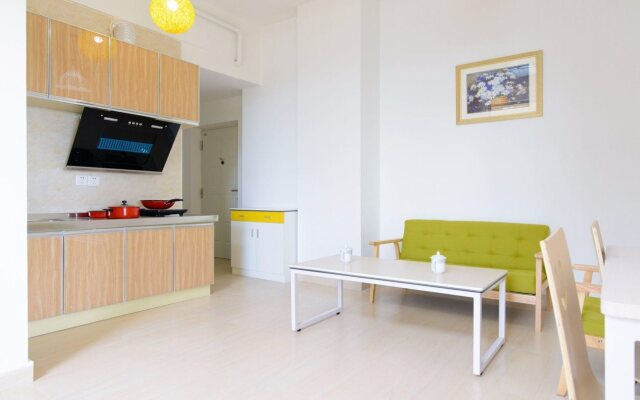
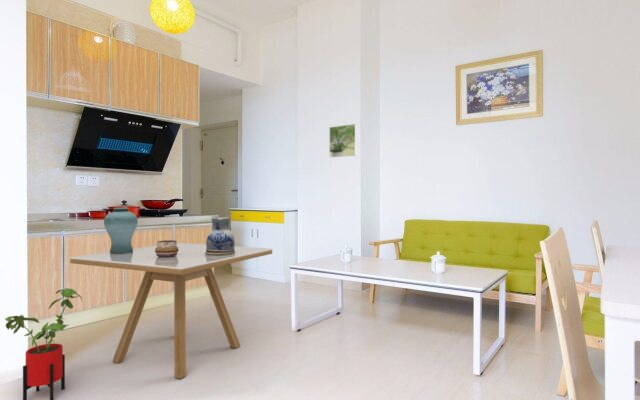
+ ceramic pitcher (220, 234)
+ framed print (342, 141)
+ dining table (179, 303)
+ house plant (49, 342)
+ decorative bowl (166, 248)
+ vase (121, 229)
